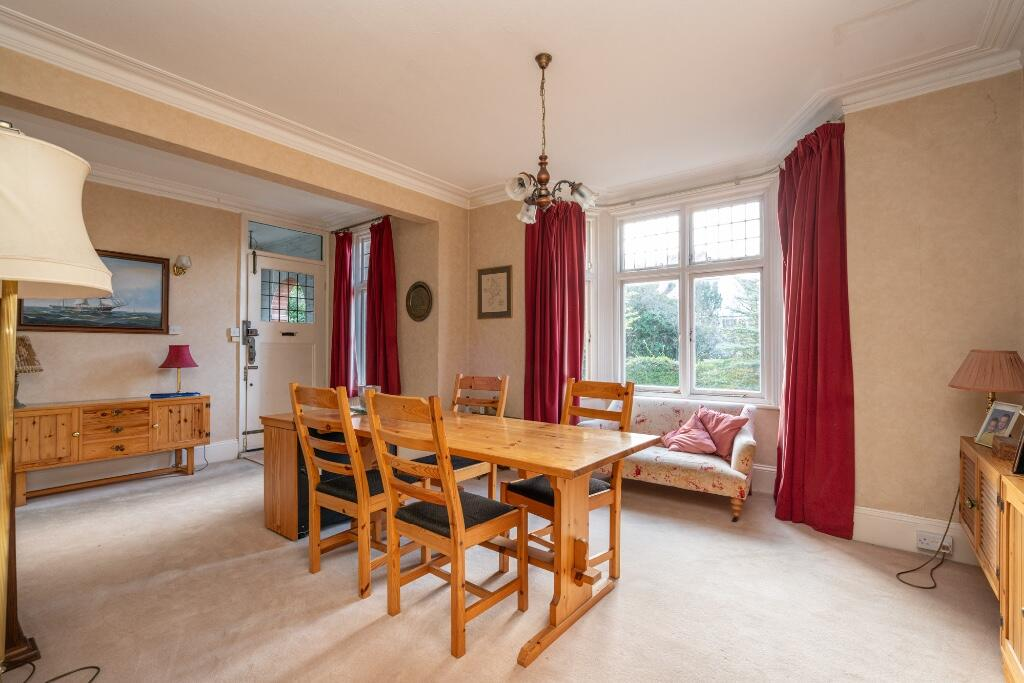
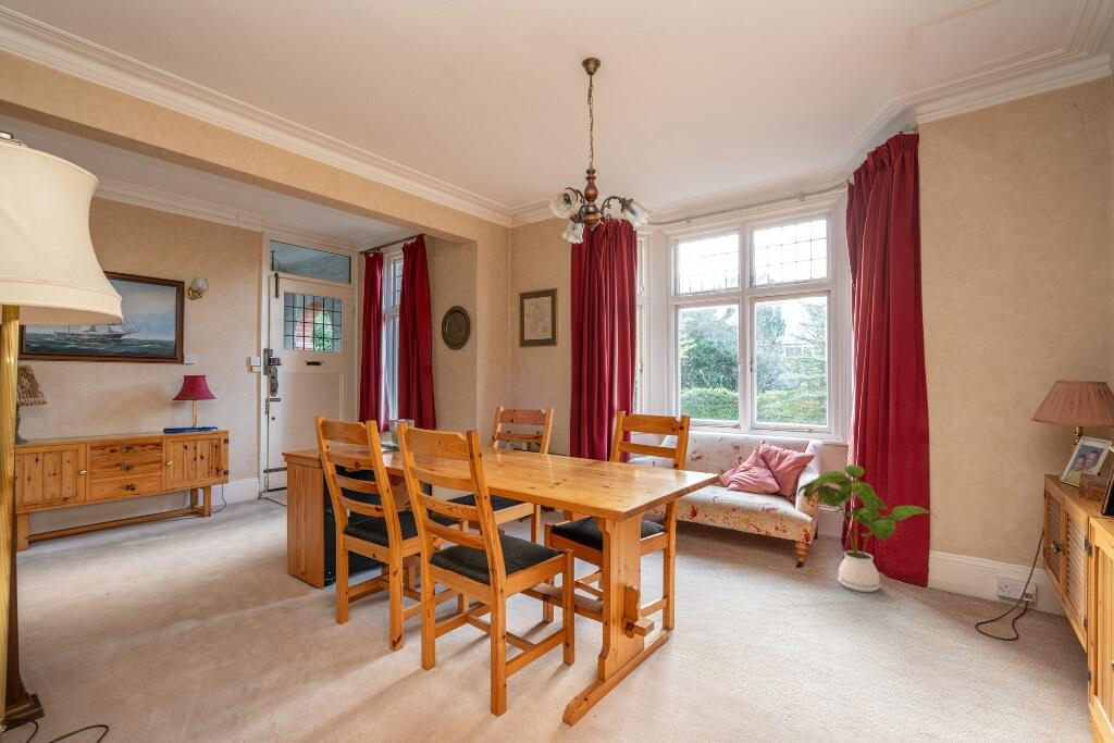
+ house plant (862, 533)
